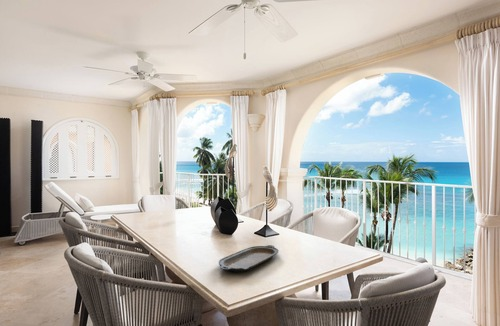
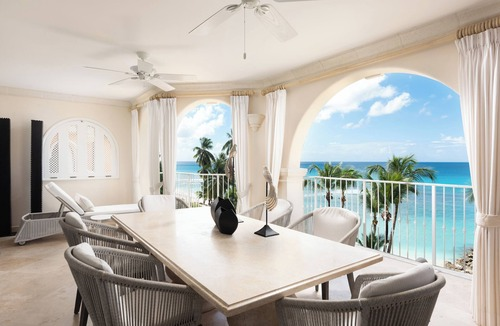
- serving tray (250, 258)
